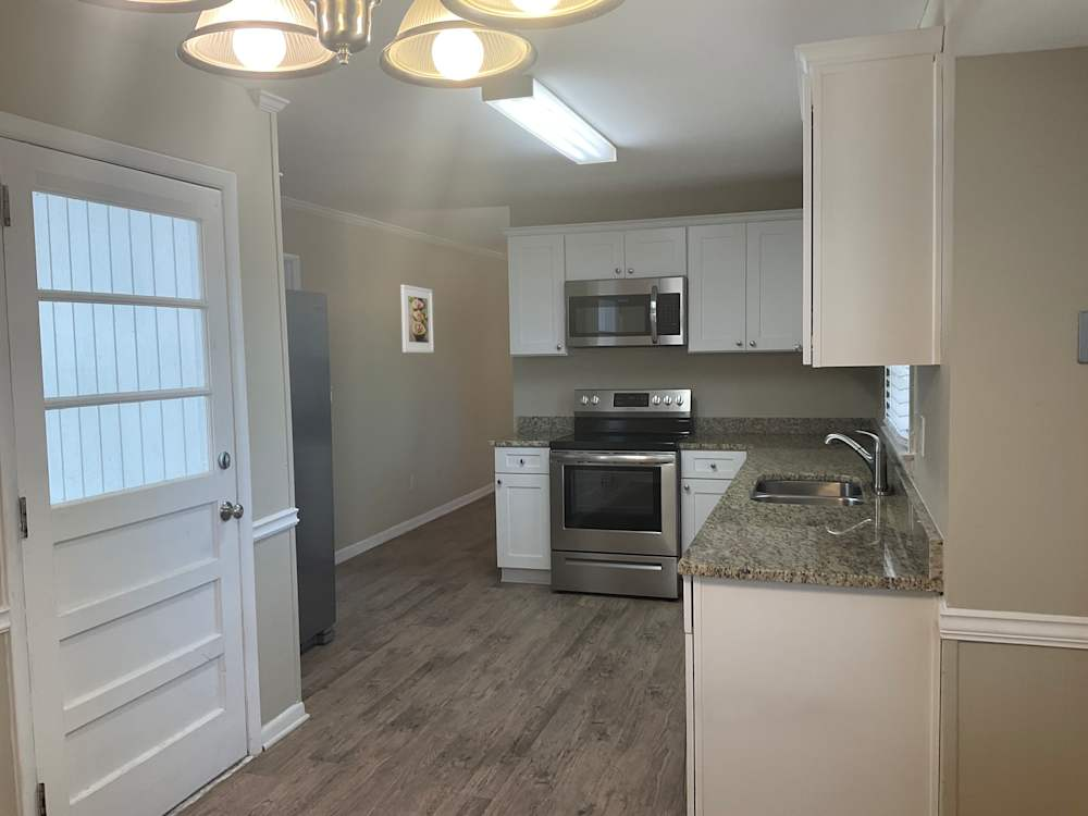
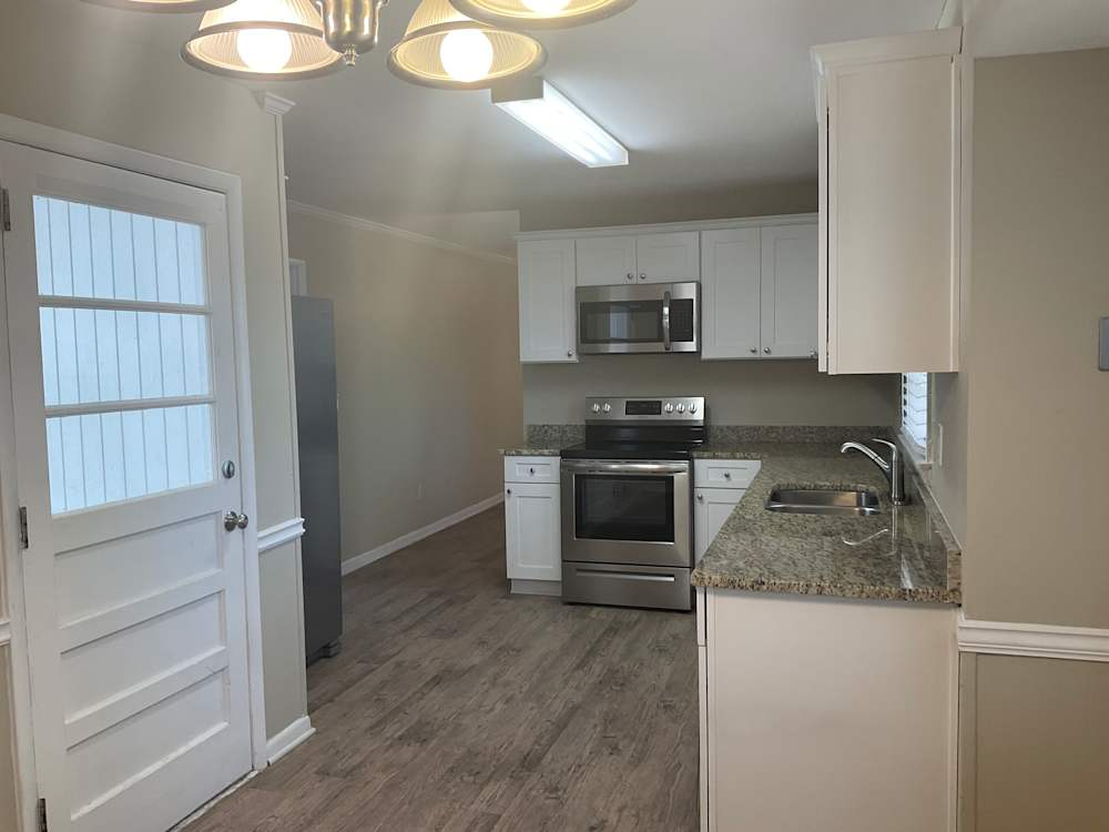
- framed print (418, 320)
